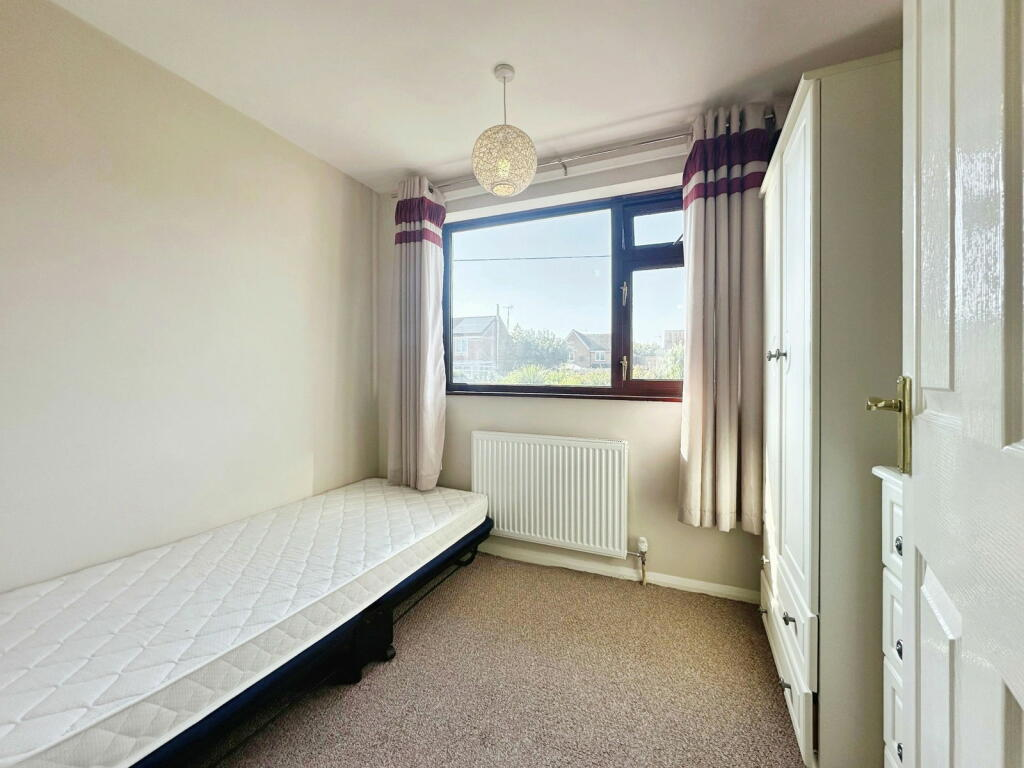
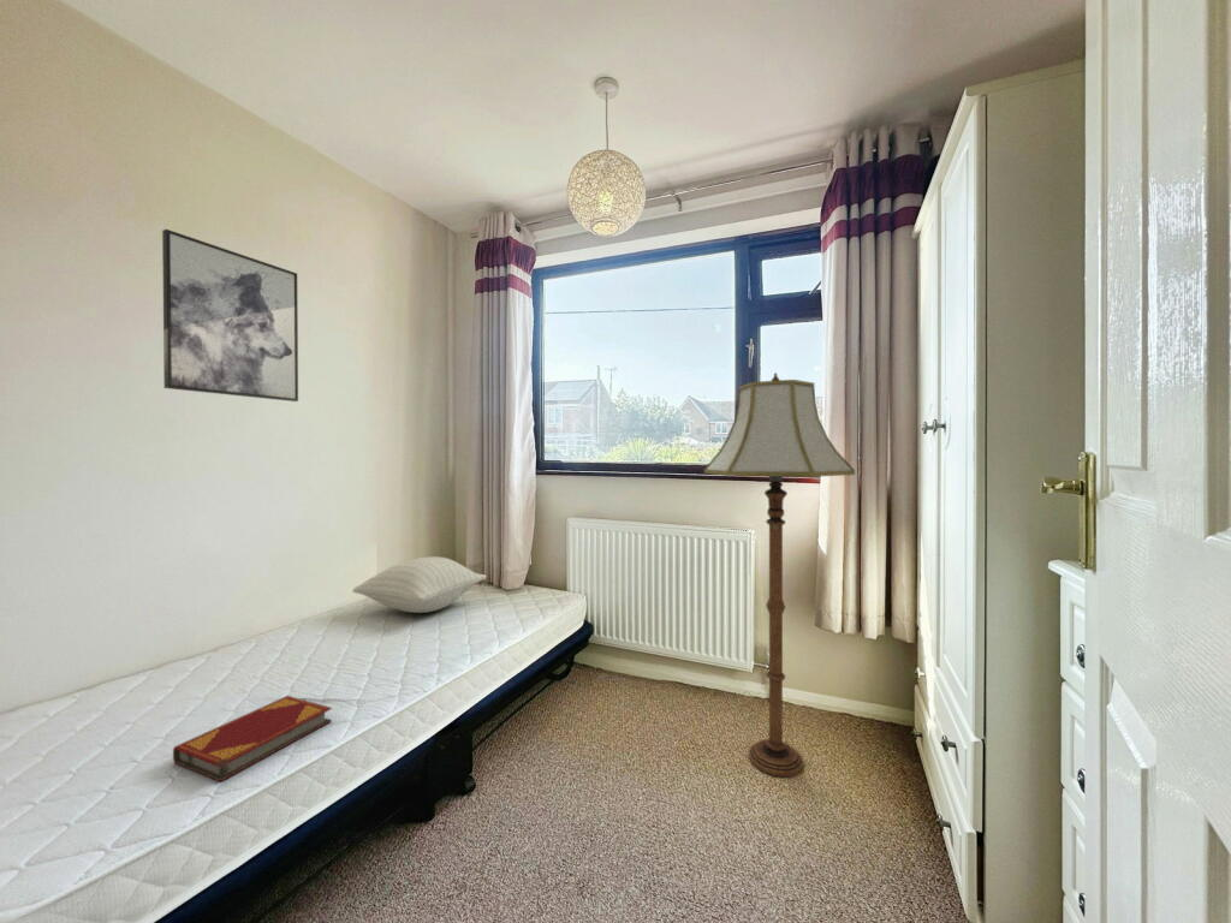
+ wall art (237, 324)
+ pillow (422, 583)
+ hardback book (257, 733)
+ floor lamp (774, 566)
